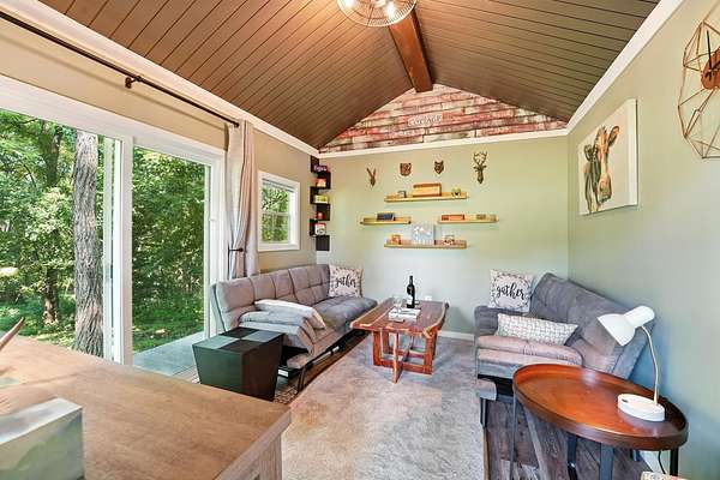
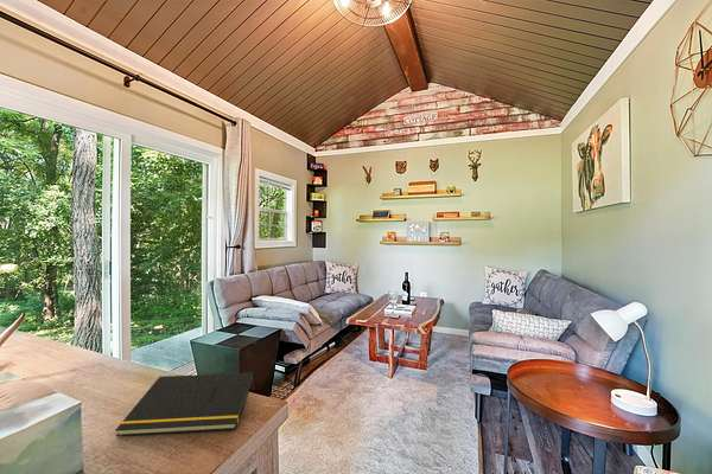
+ notepad (193, 399)
